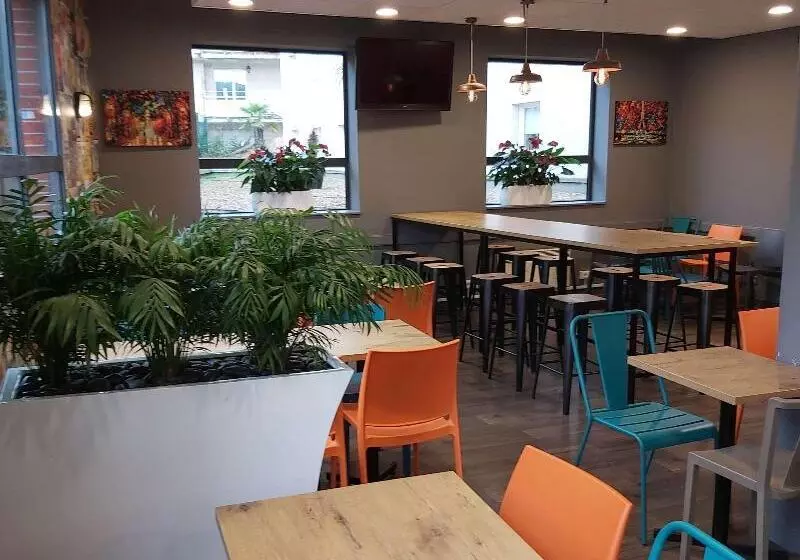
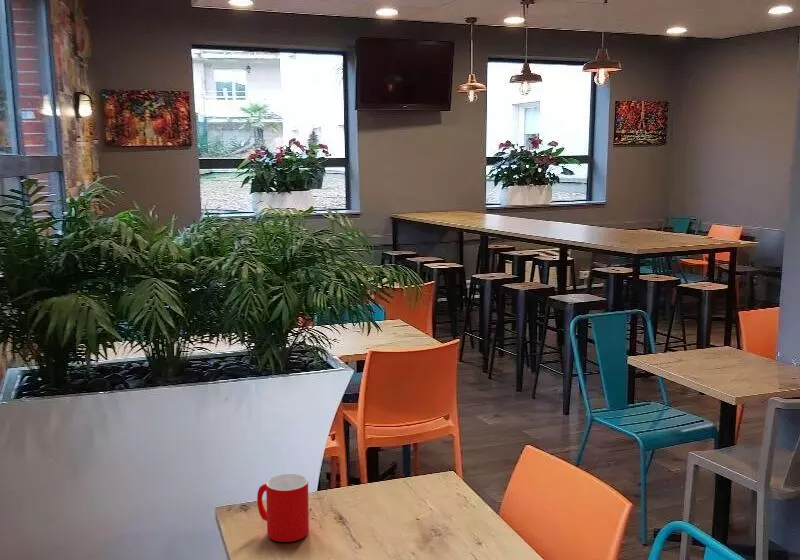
+ cup (280, 505)
